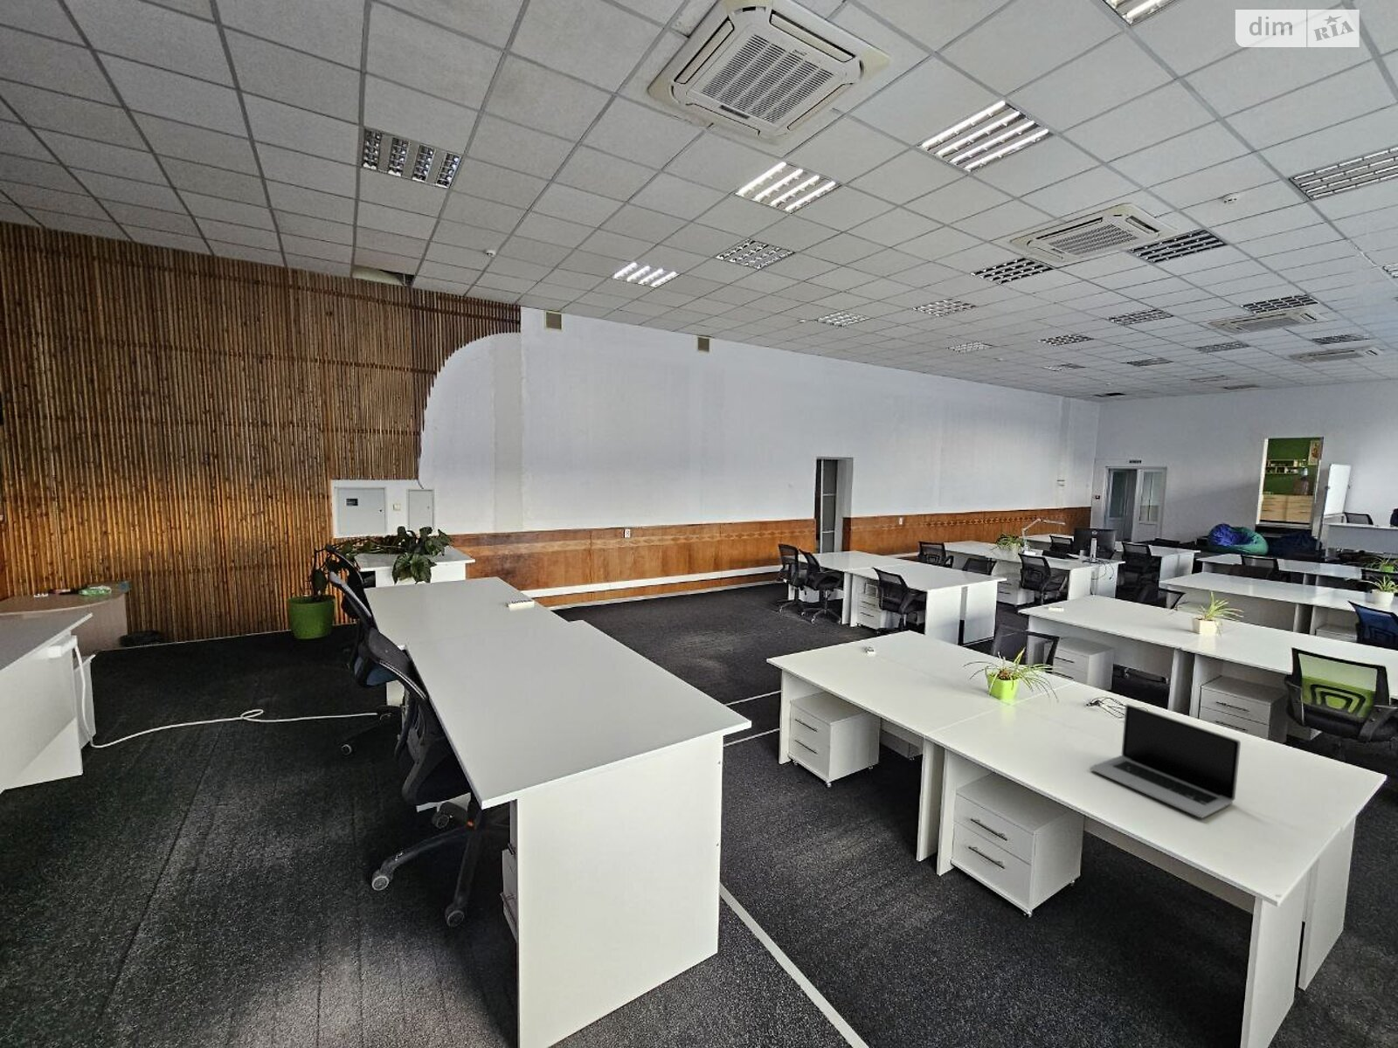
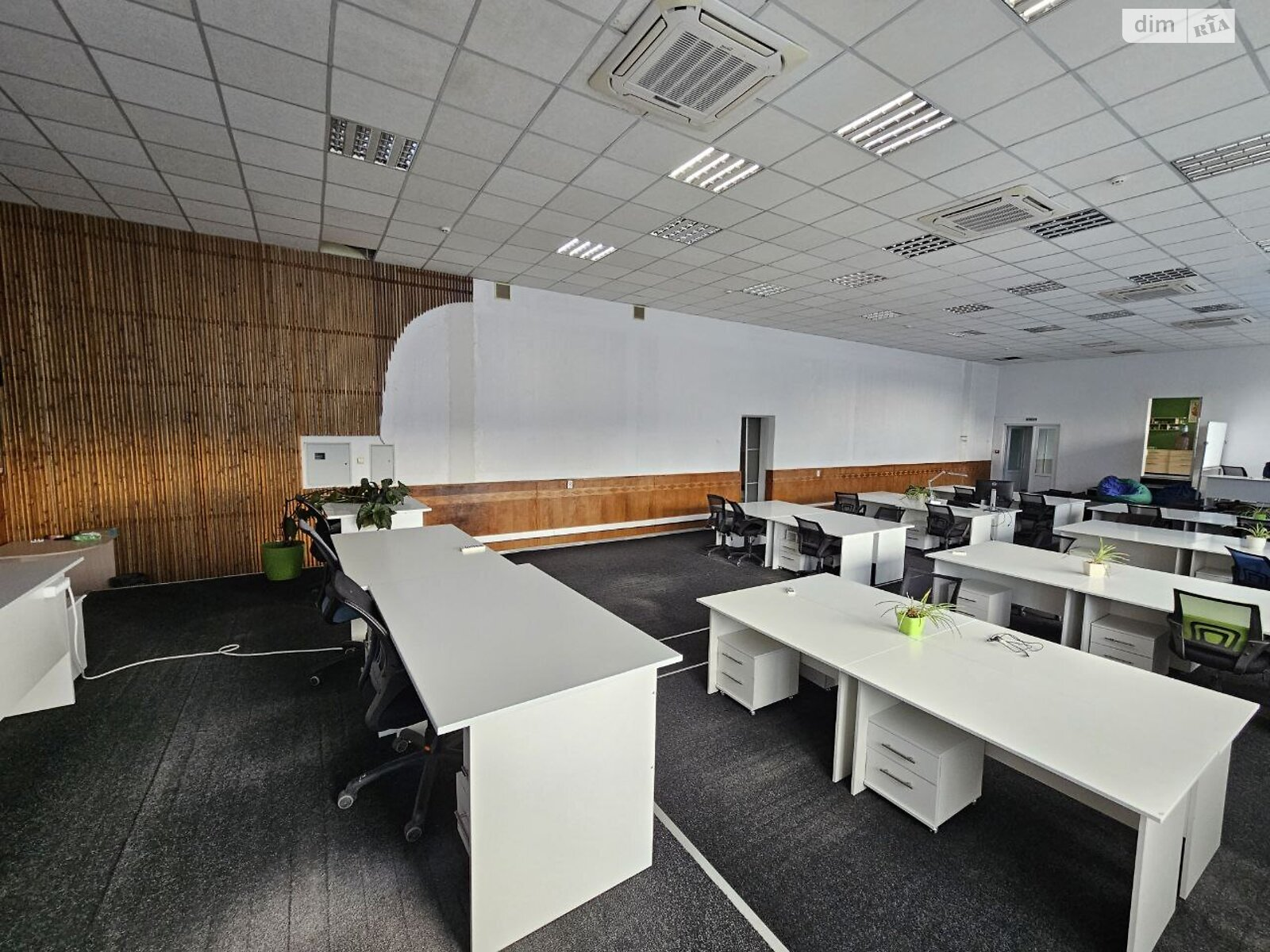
- laptop (1160, 756)
